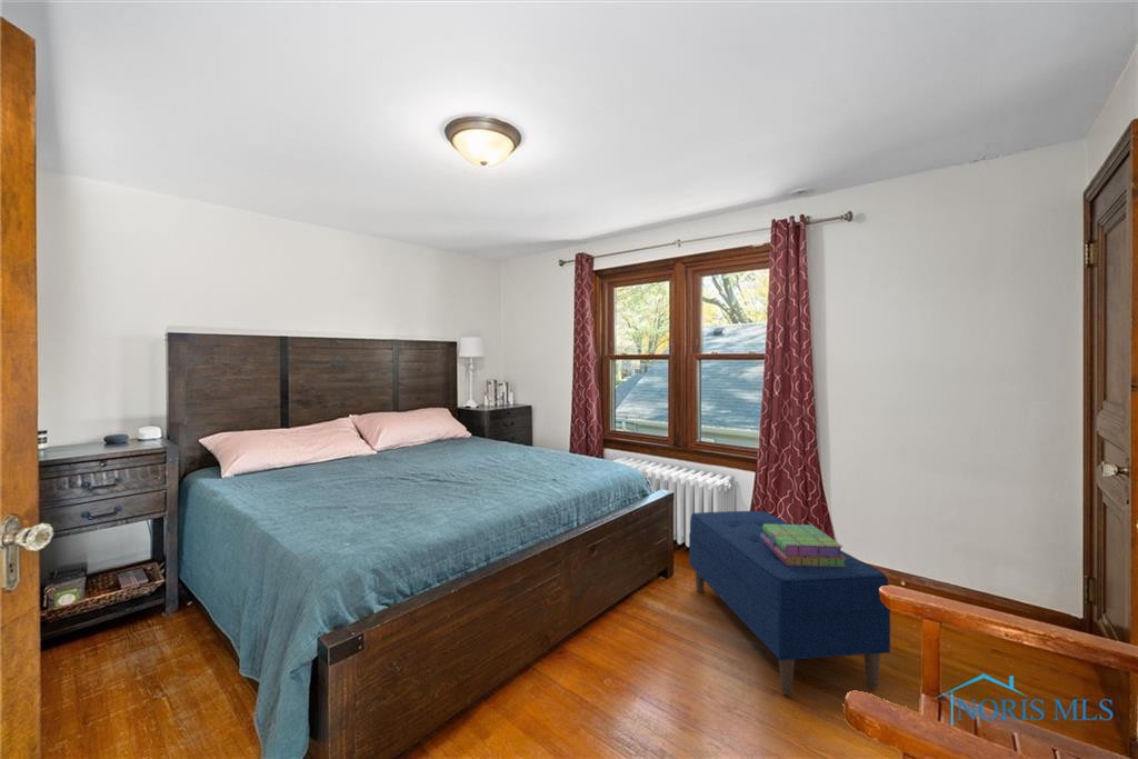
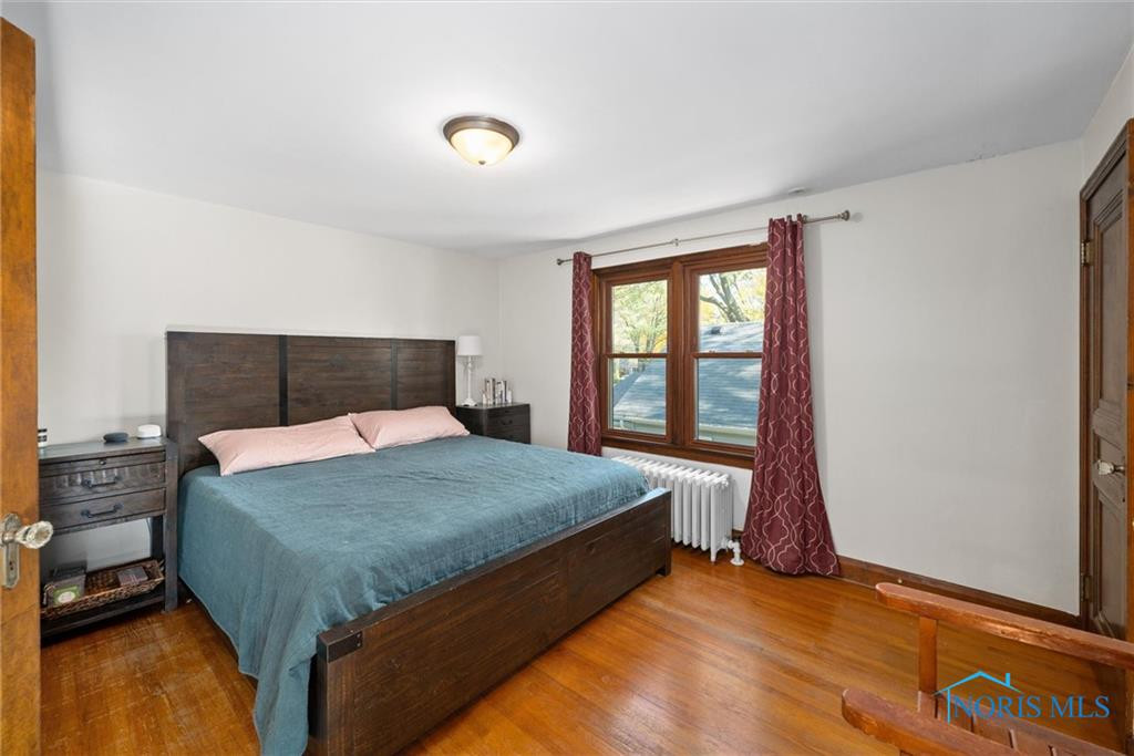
- bench (770, 583)
- stack of books (799, 542)
